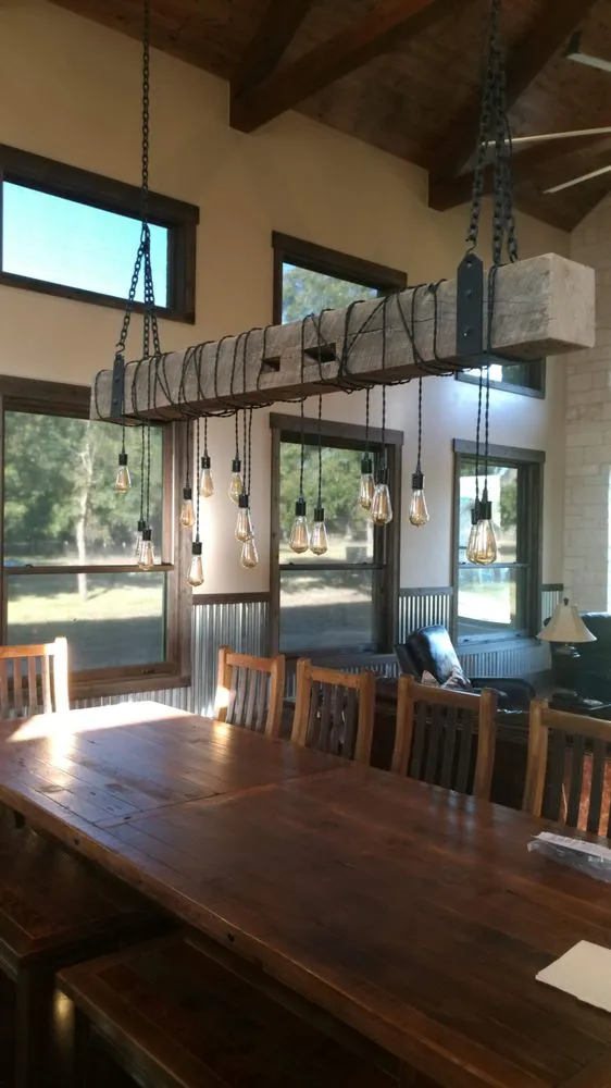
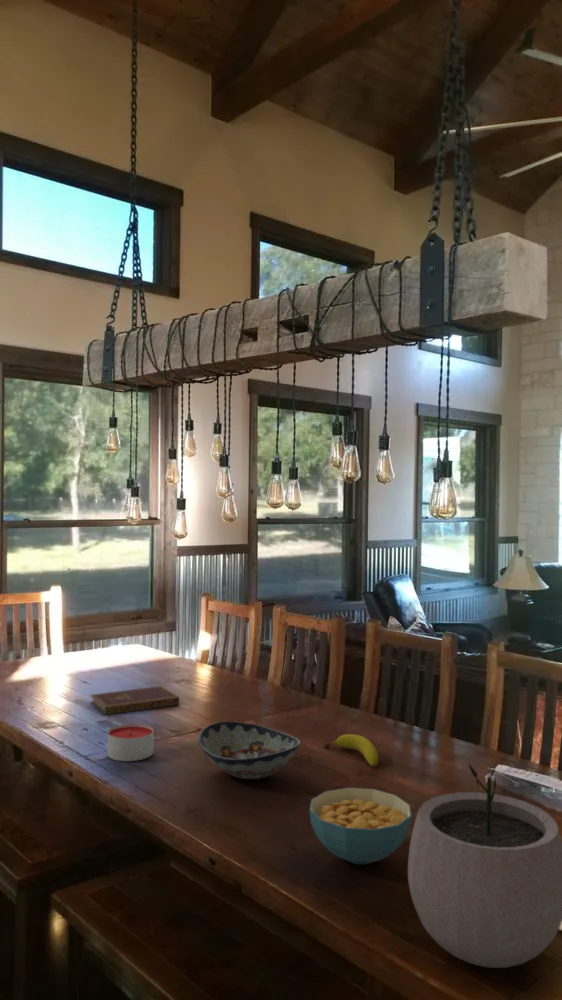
+ fruit (357, 747)
+ decorative bowl (248, 754)
+ candle (130, 741)
+ notebook (134, 699)
+ plant pot (486, 855)
+ cereal bowl (359, 832)
